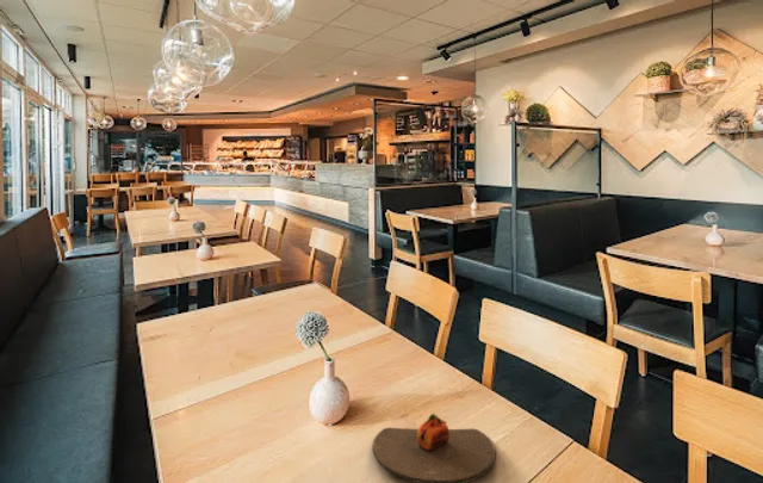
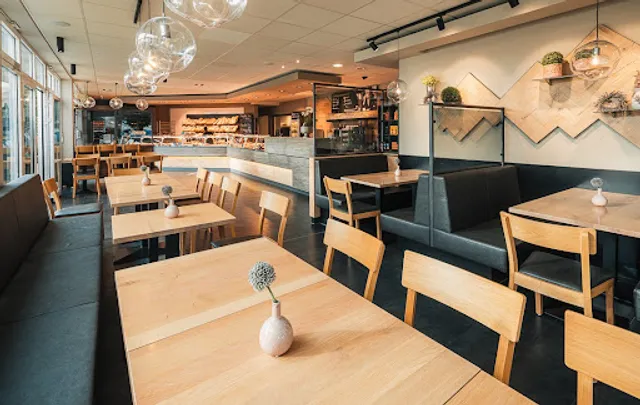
- plate (433, 432)
